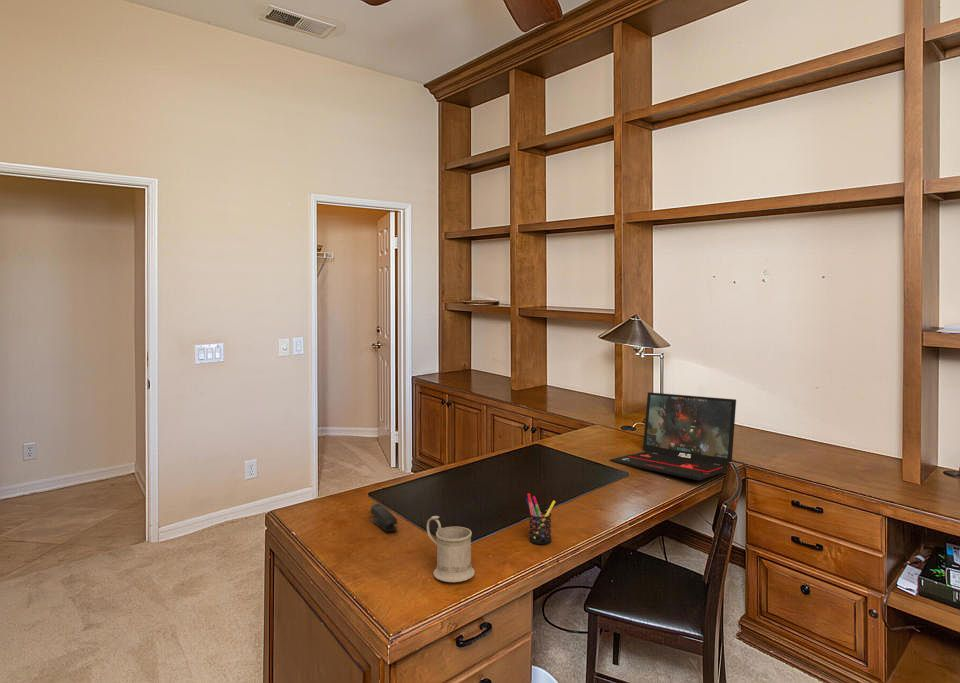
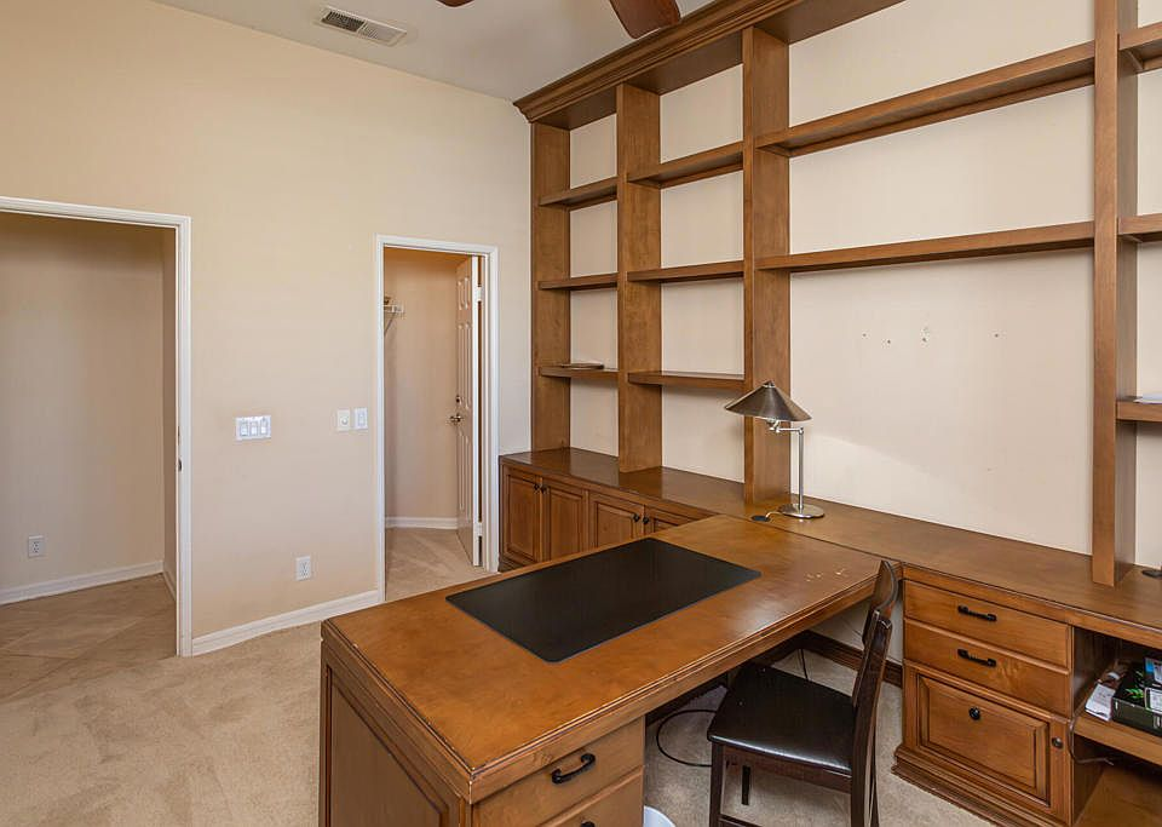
- mug (447, 545)
- laptop (671, 432)
- stapler (383, 516)
- pen holder (538, 517)
